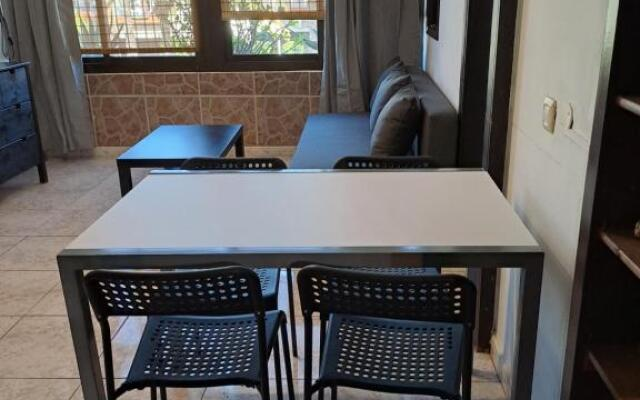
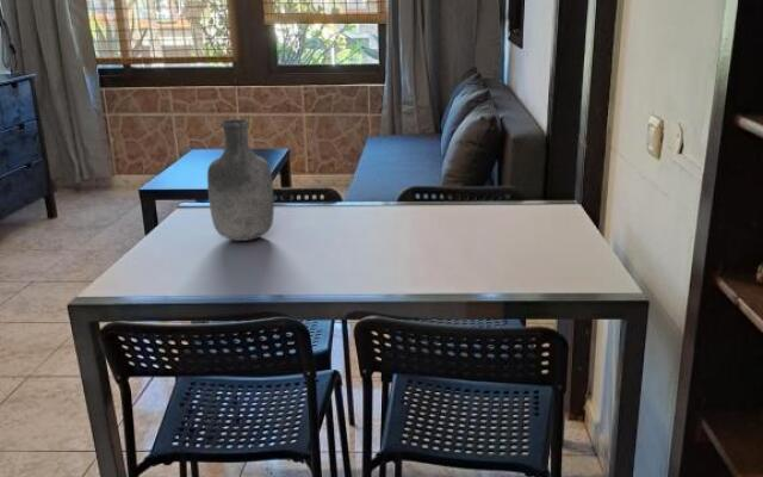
+ vase (240, 180)
